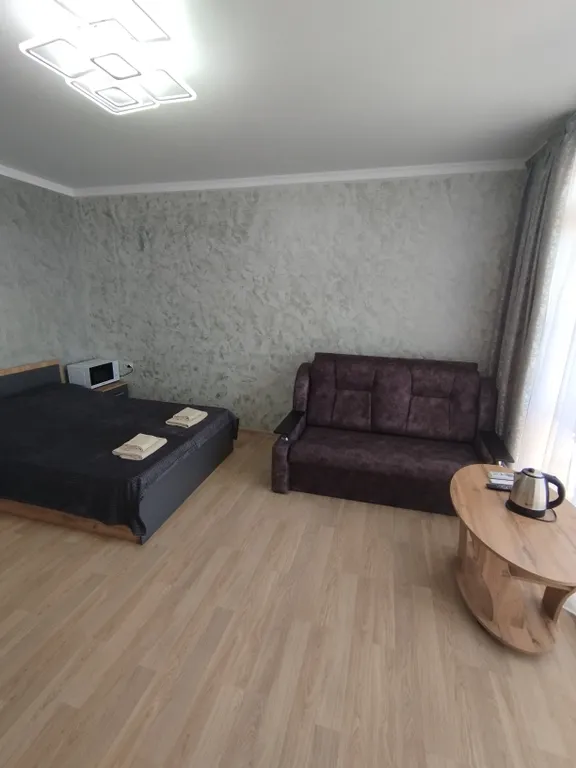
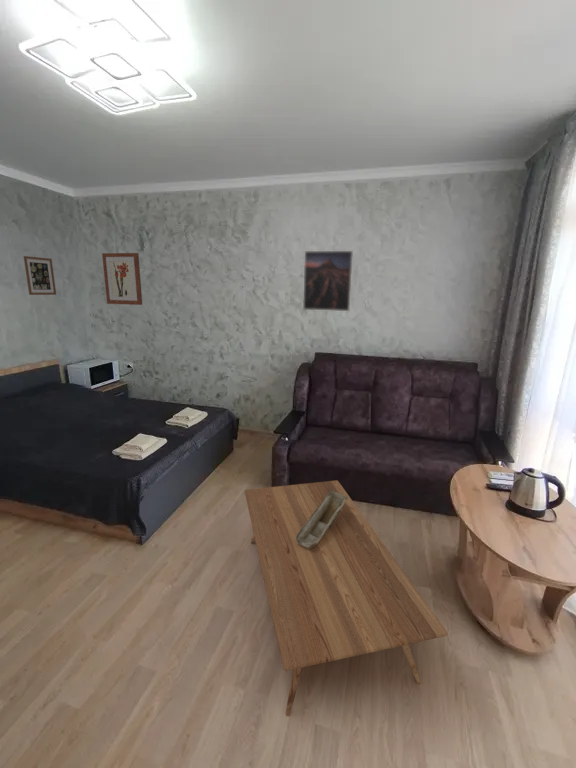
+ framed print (327, 281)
+ decorative bowl (323, 518)
+ coffee table (318, 570)
+ wall art (40, 276)
+ wall art (122, 279)
